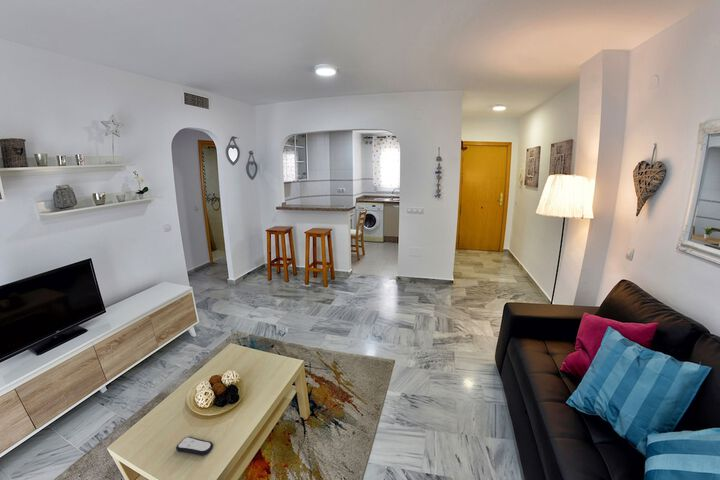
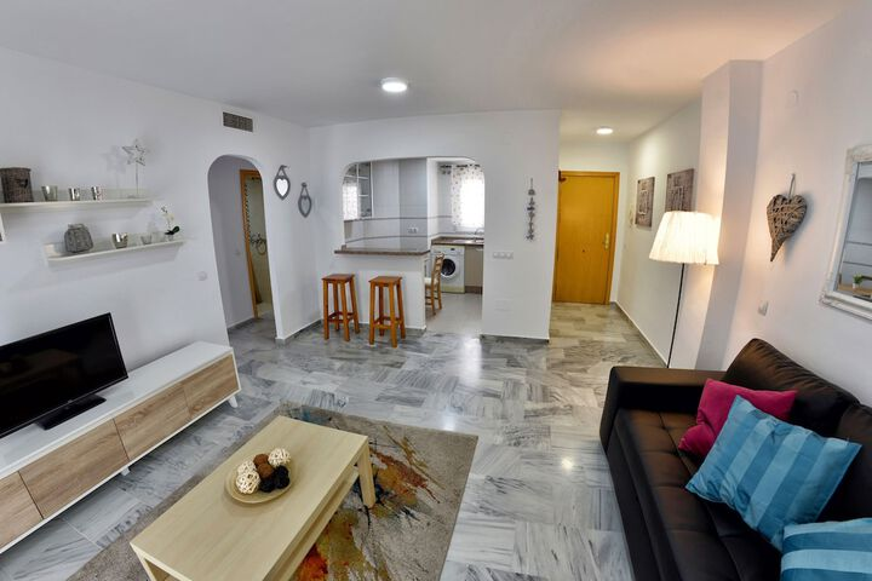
- remote control (195, 446)
